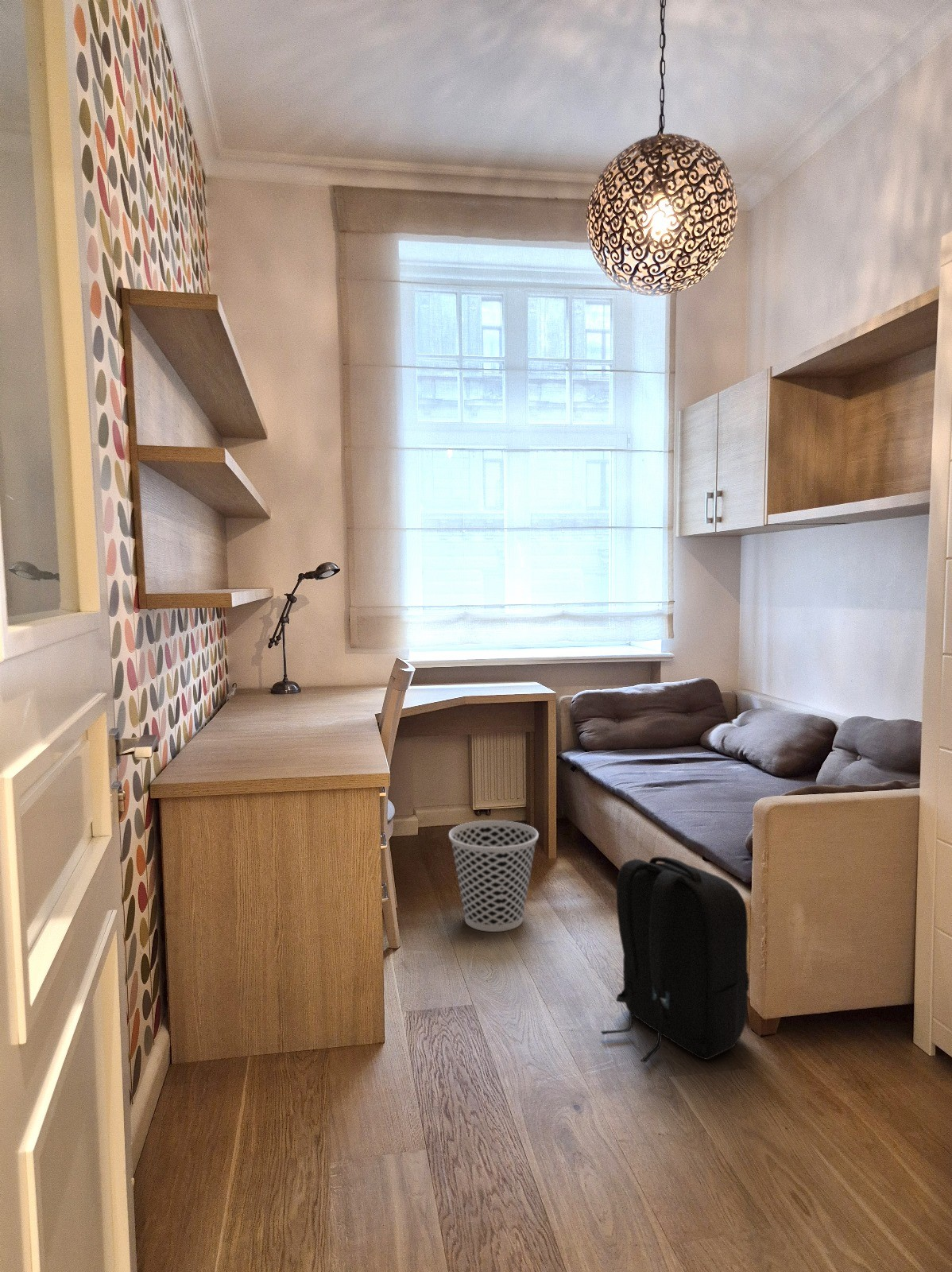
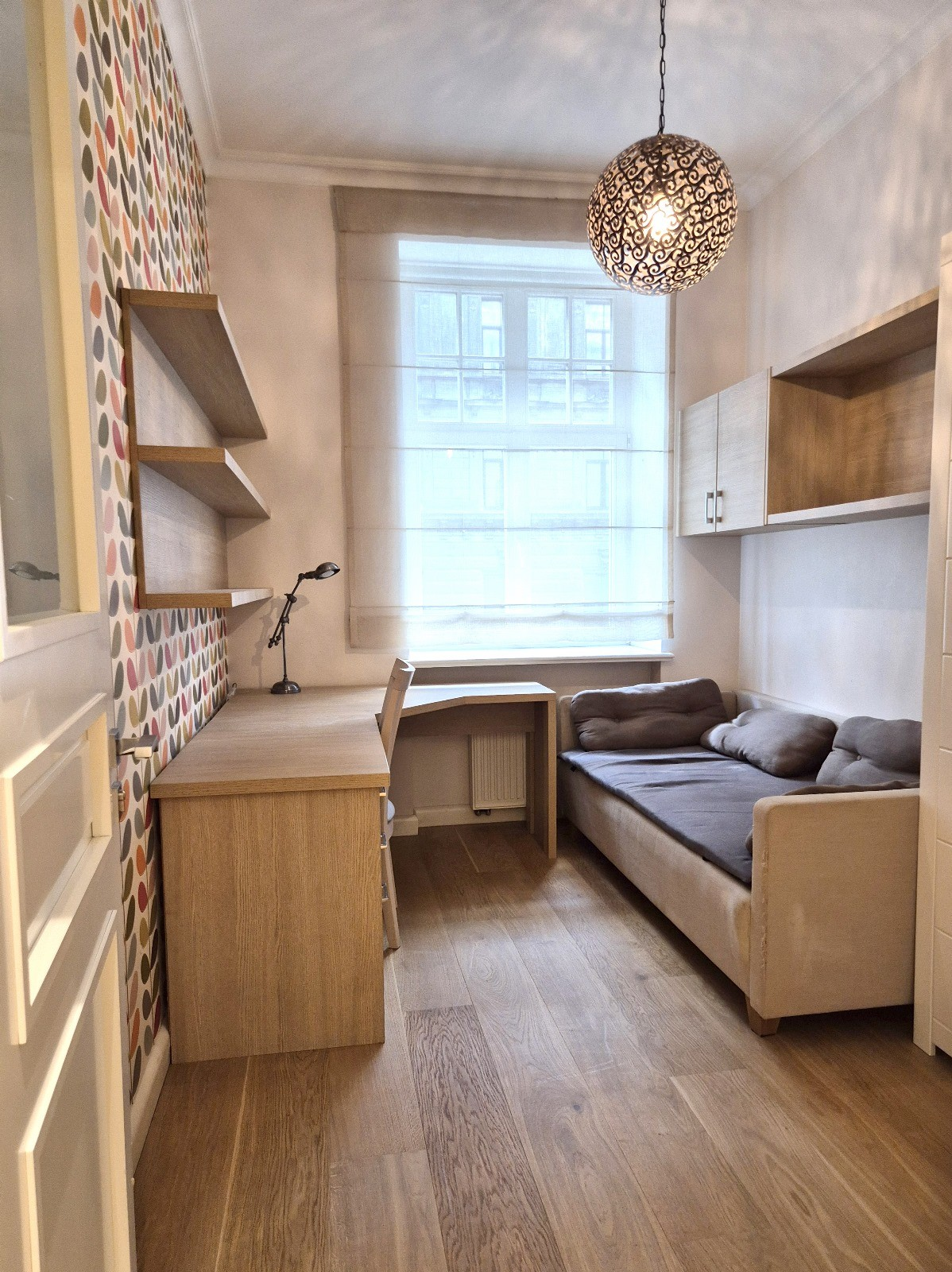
- wastebasket (493, 876)
- backpack (669, 948)
